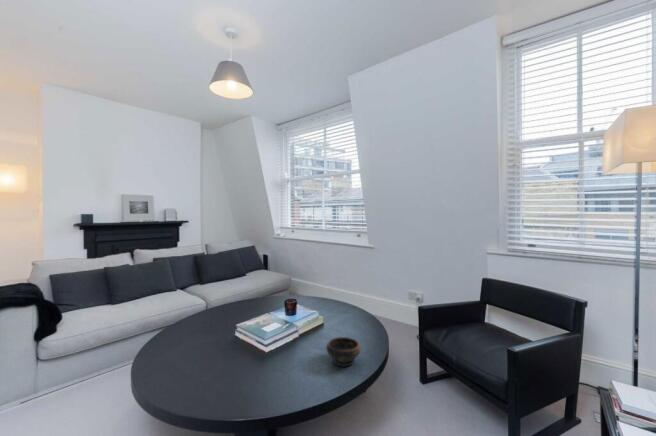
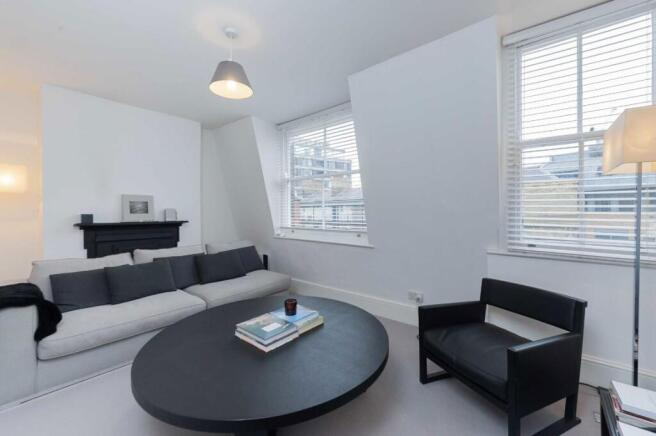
- bowl (343, 352)
